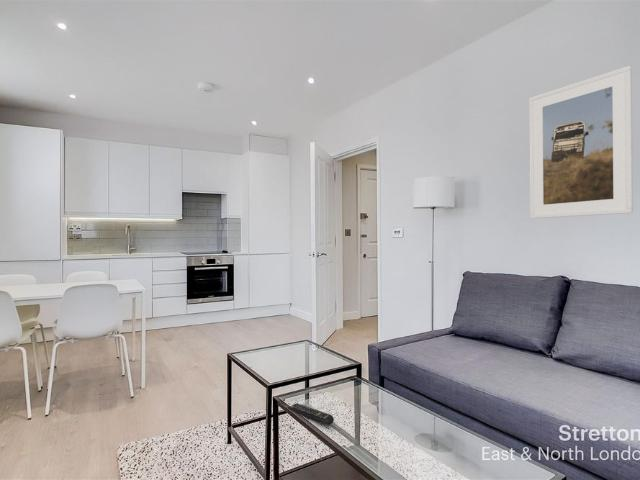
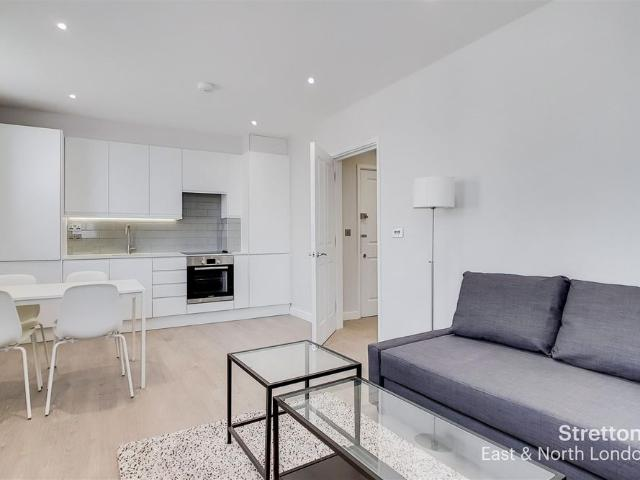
- remote control (309, 413)
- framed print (575, 149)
